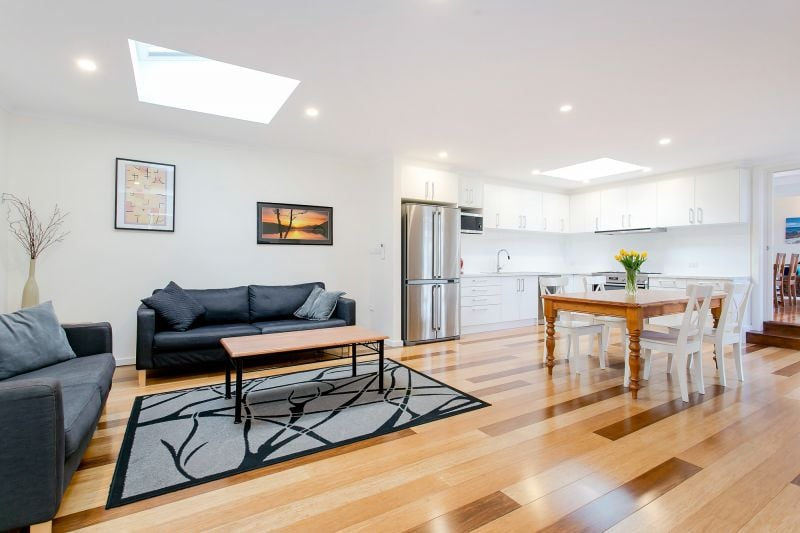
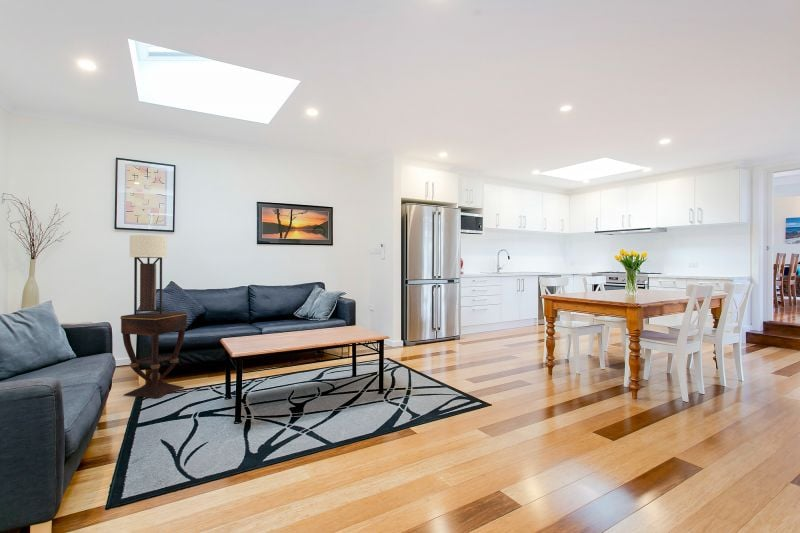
+ wall sconce (148, 275)
+ side table (154, 352)
